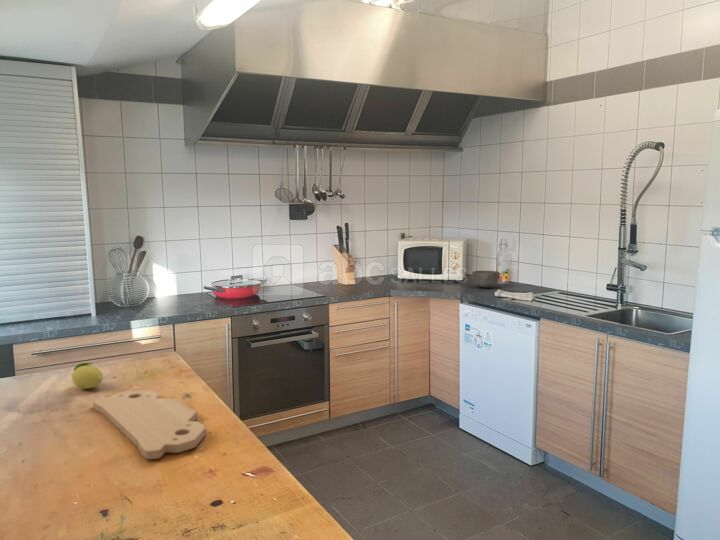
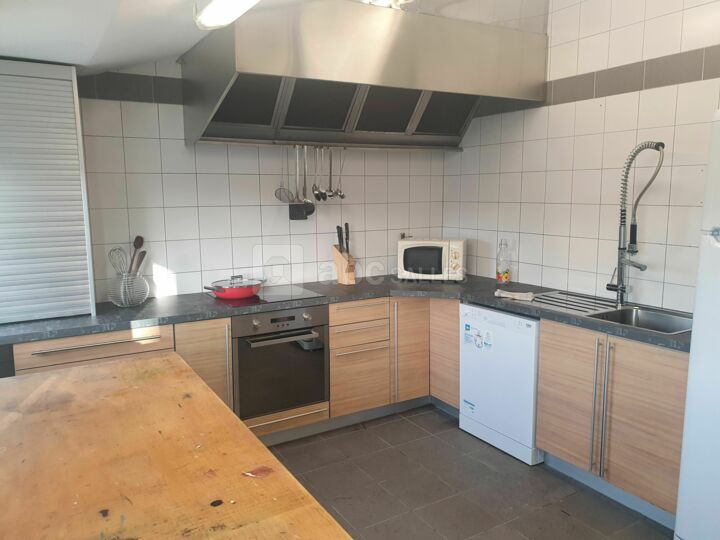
- fruit (87, 374)
- cutting board (153, 417)
- bowl (485, 279)
